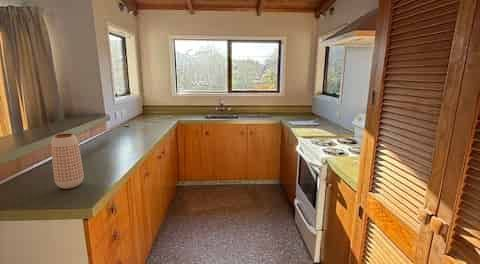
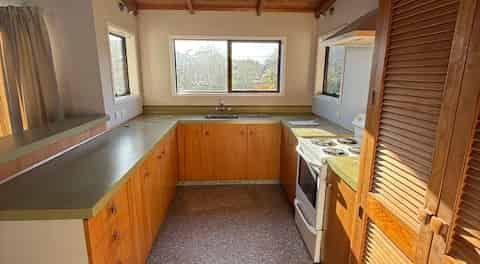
- planter (67, 160)
